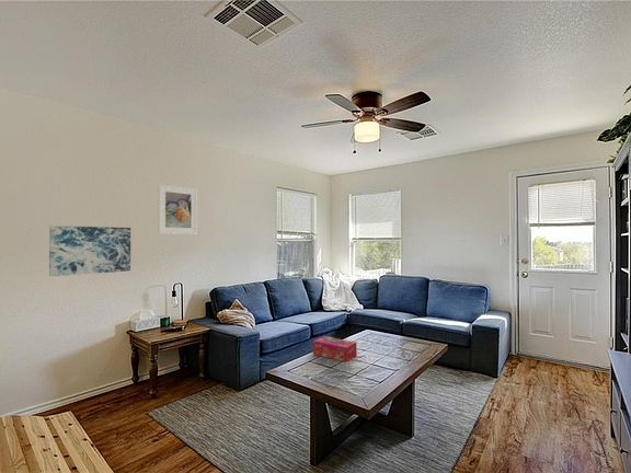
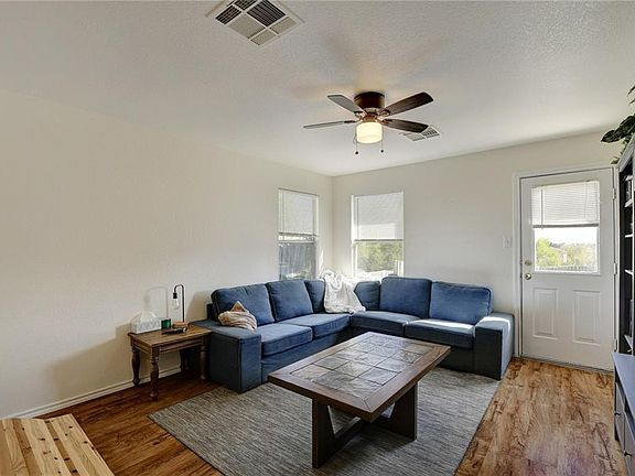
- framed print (177, 210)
- wall art (92, 250)
- tissue box (334, 348)
